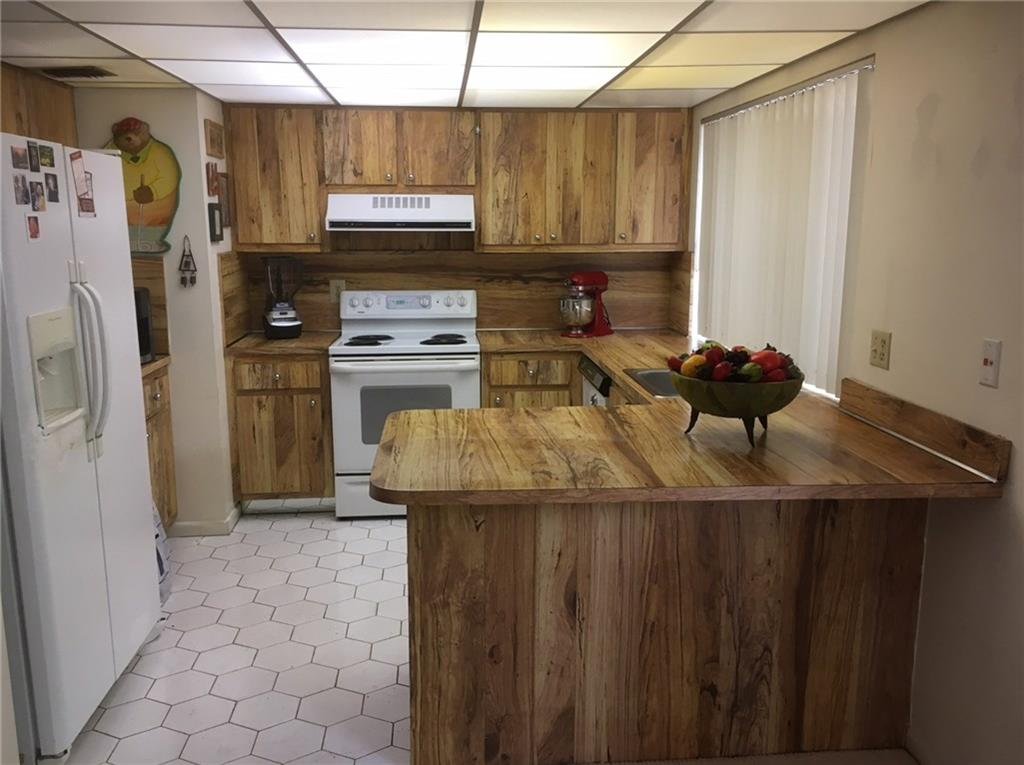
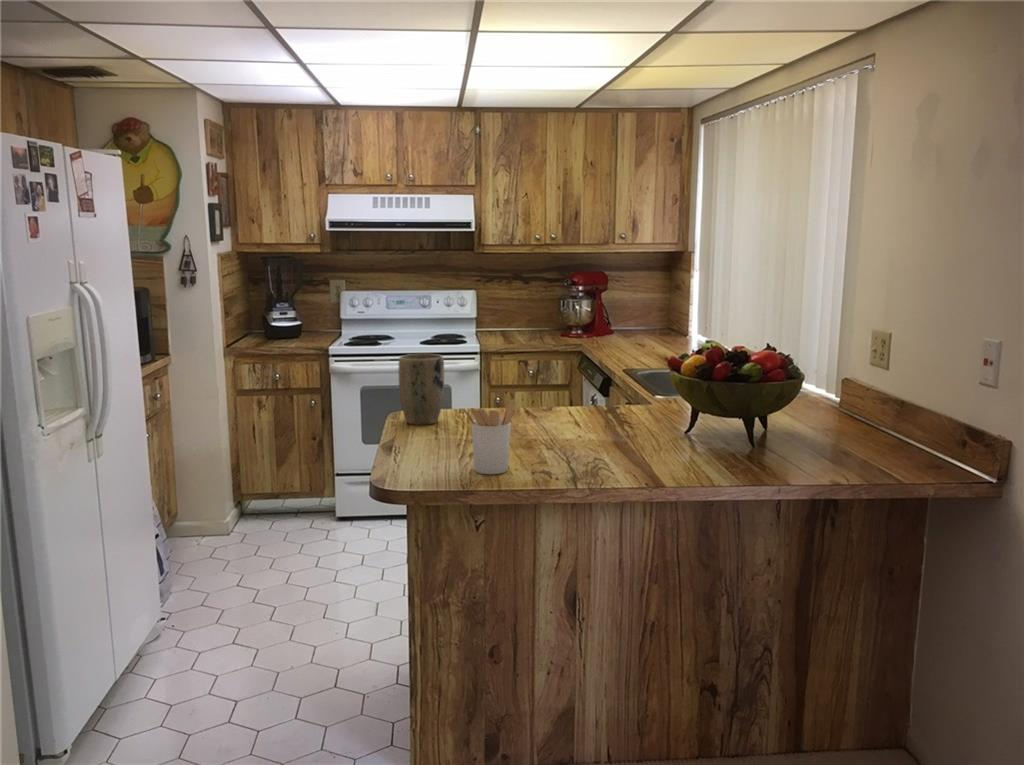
+ plant pot (421, 389)
+ utensil holder (489, 436)
